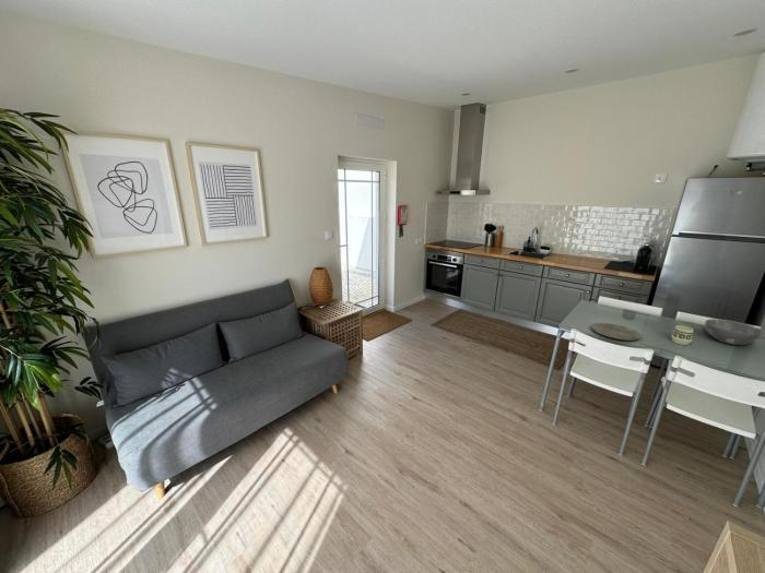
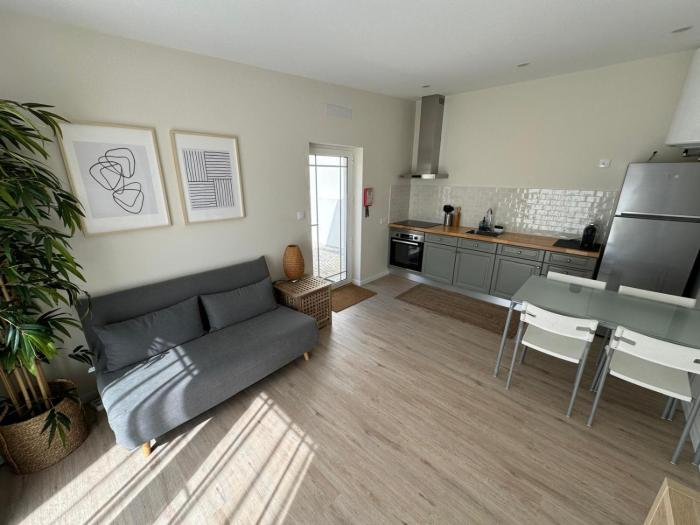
- plate (614, 332)
- bowl (730, 333)
- cup (682, 335)
